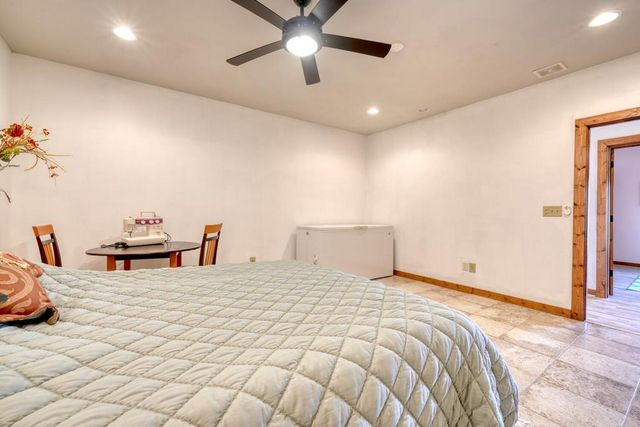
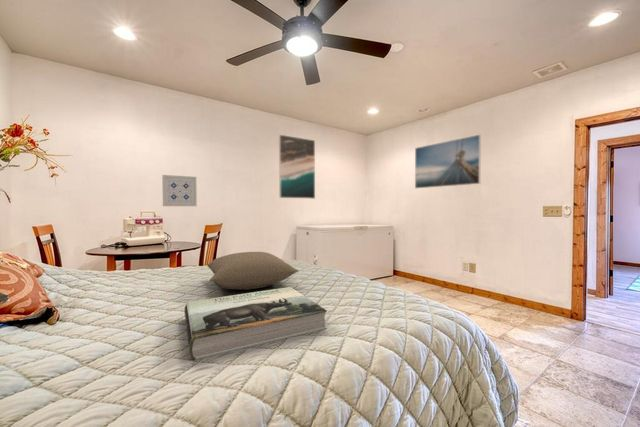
+ pillow (249, 268)
+ wall art (180, 191)
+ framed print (297, 168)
+ book (252, 314)
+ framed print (444, 164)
